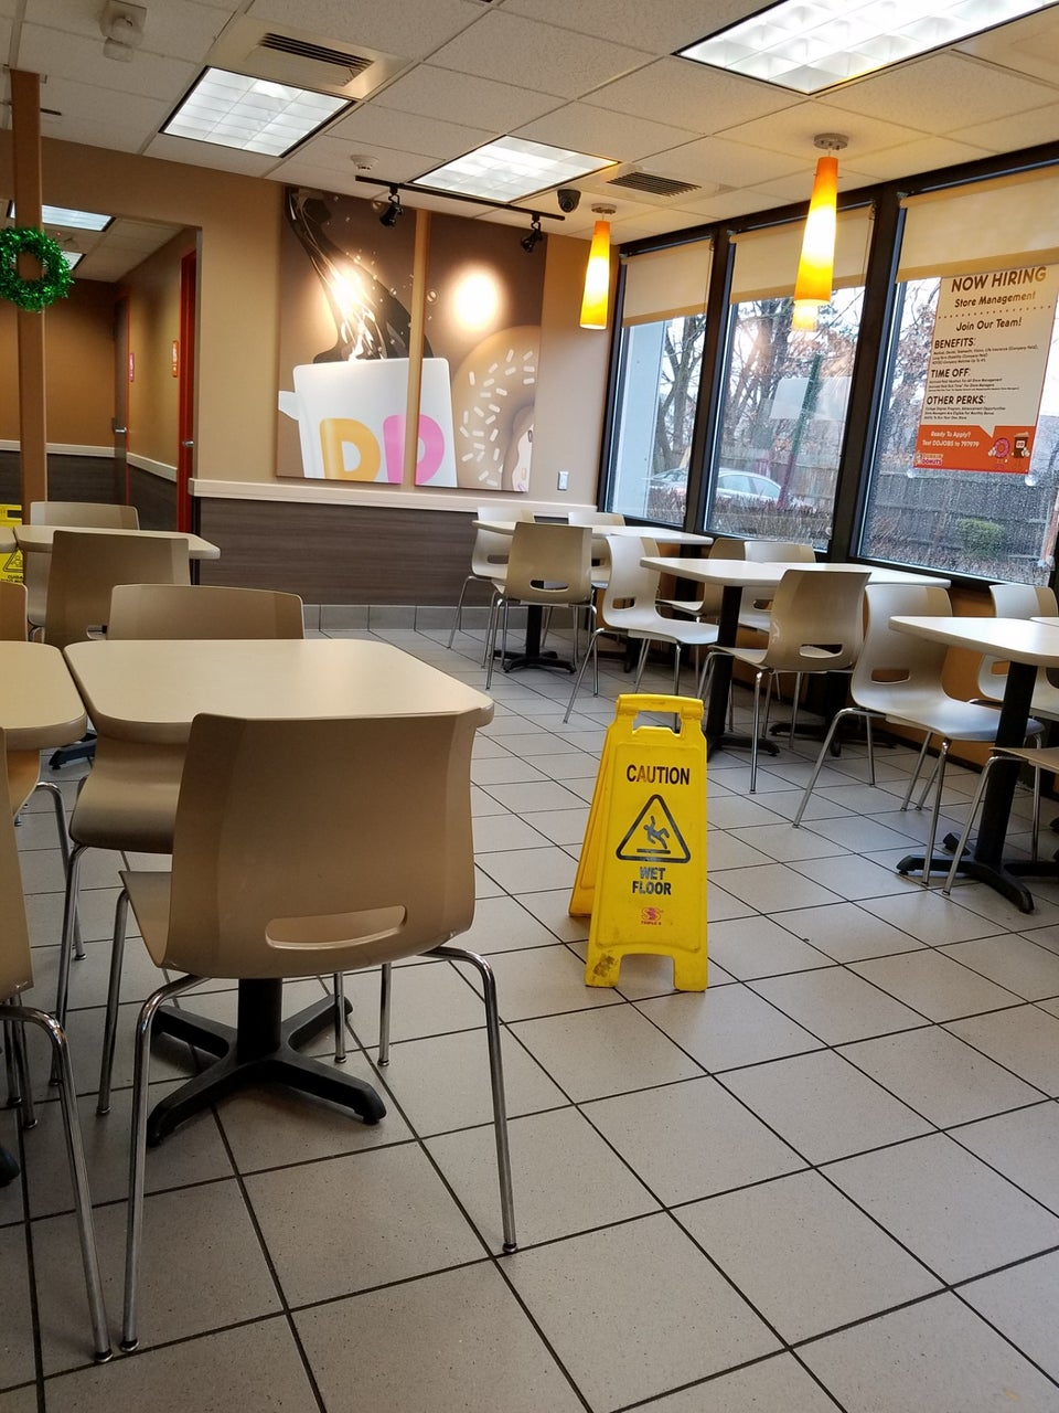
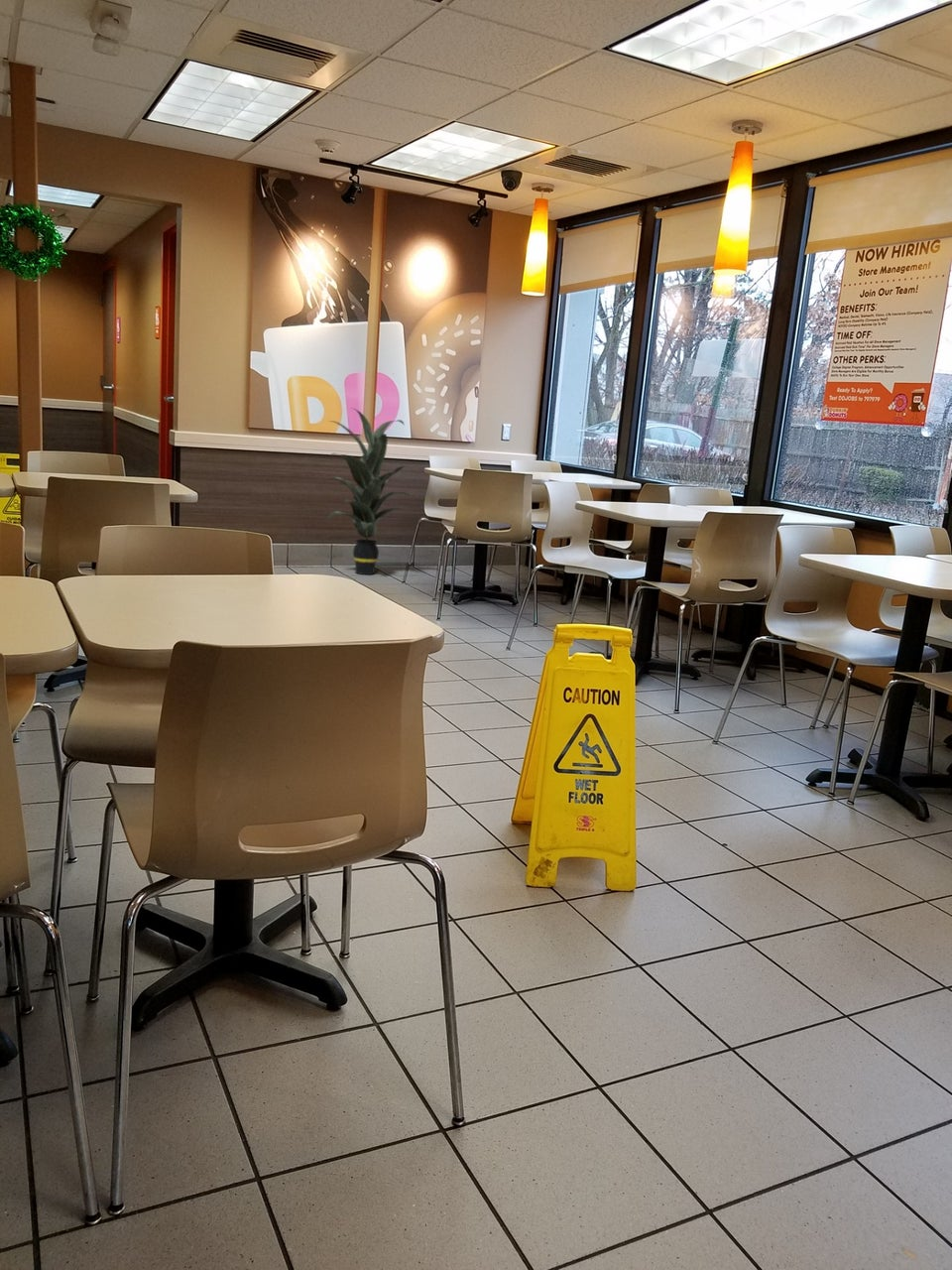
+ indoor plant (362, 491)
